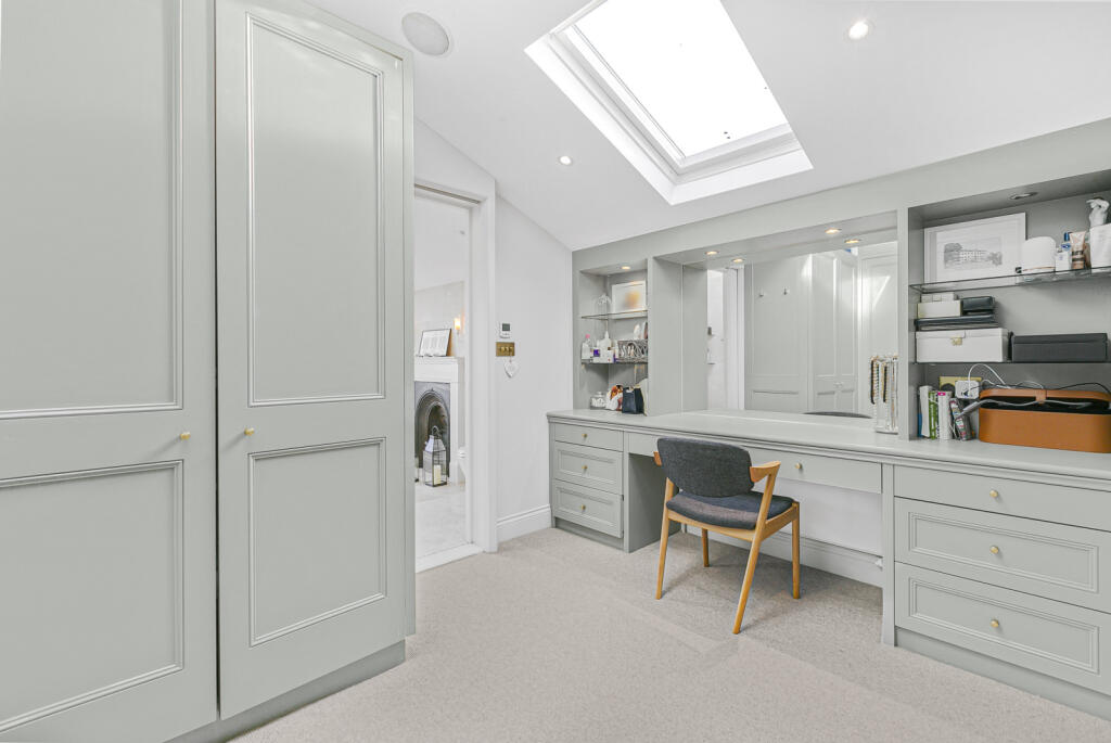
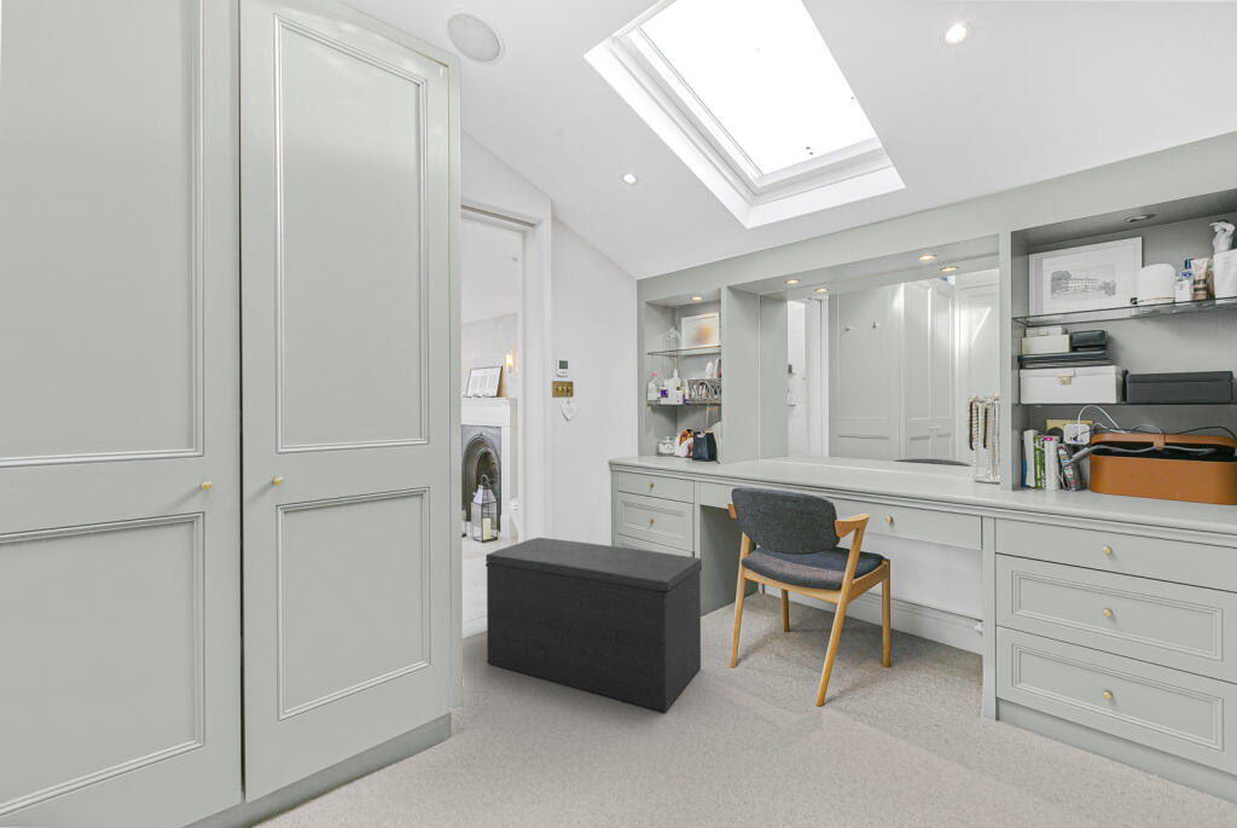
+ bench (592, 610)
